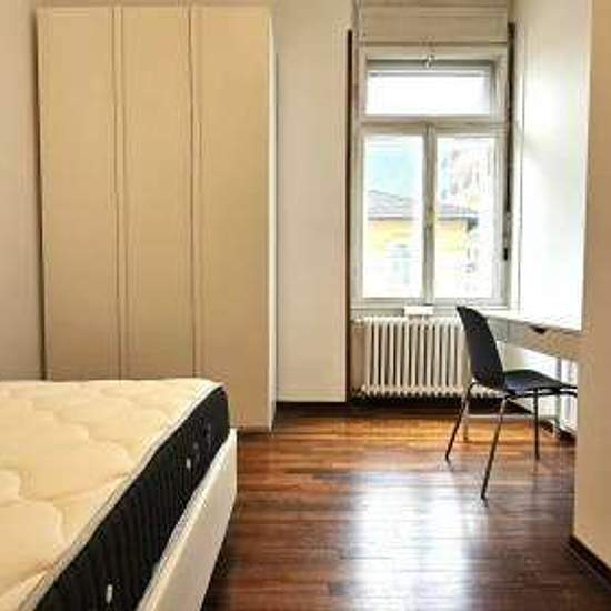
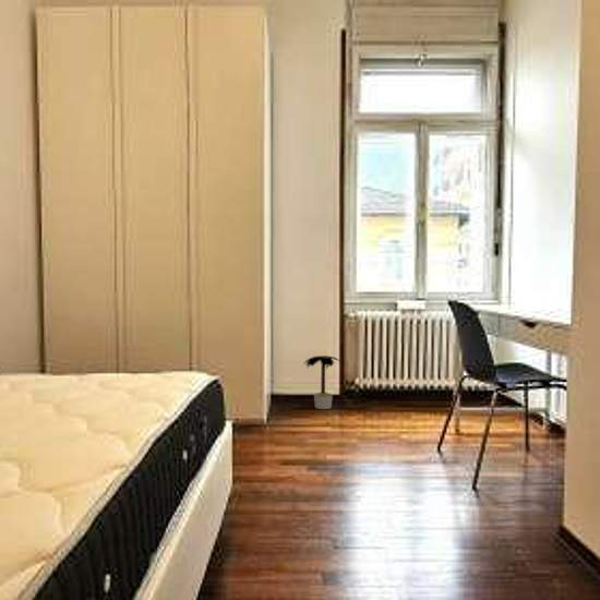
+ potted plant (324, 382)
